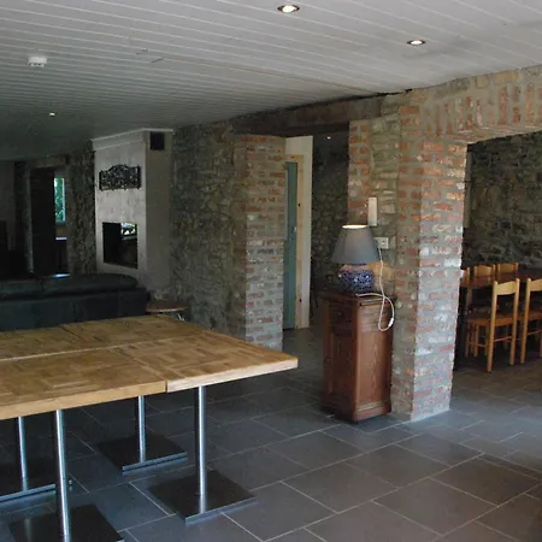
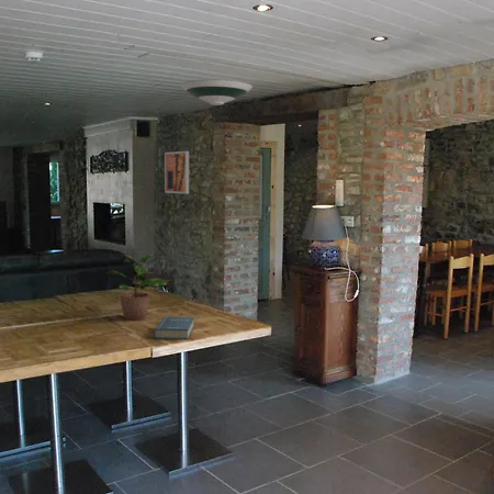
+ wall art (176, 172)
+ hardback book (175, 327)
+ potted plant (136, 284)
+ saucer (216, 94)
